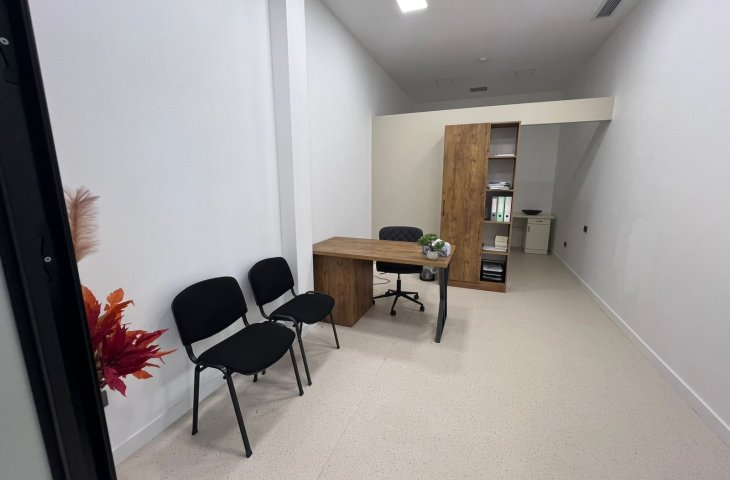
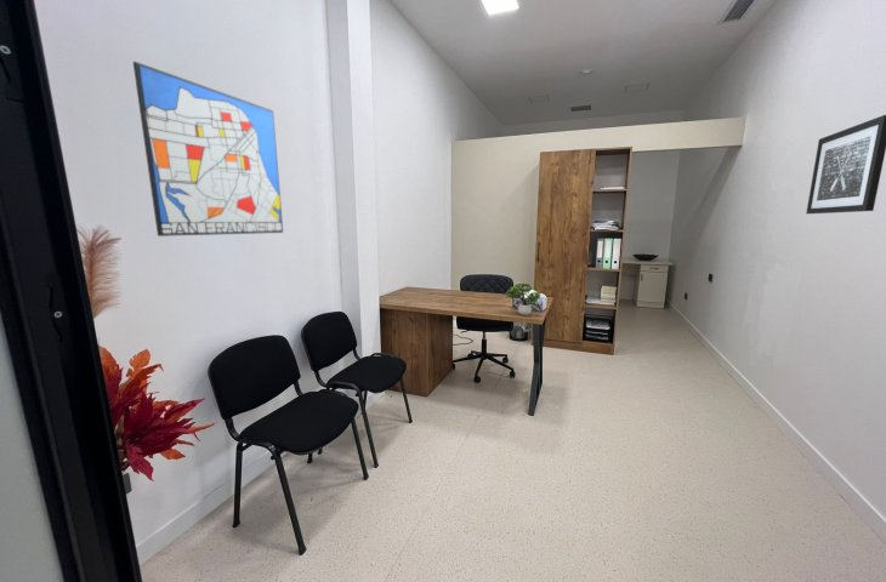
+ wall art (842, 171)
+ wall art (223, 164)
